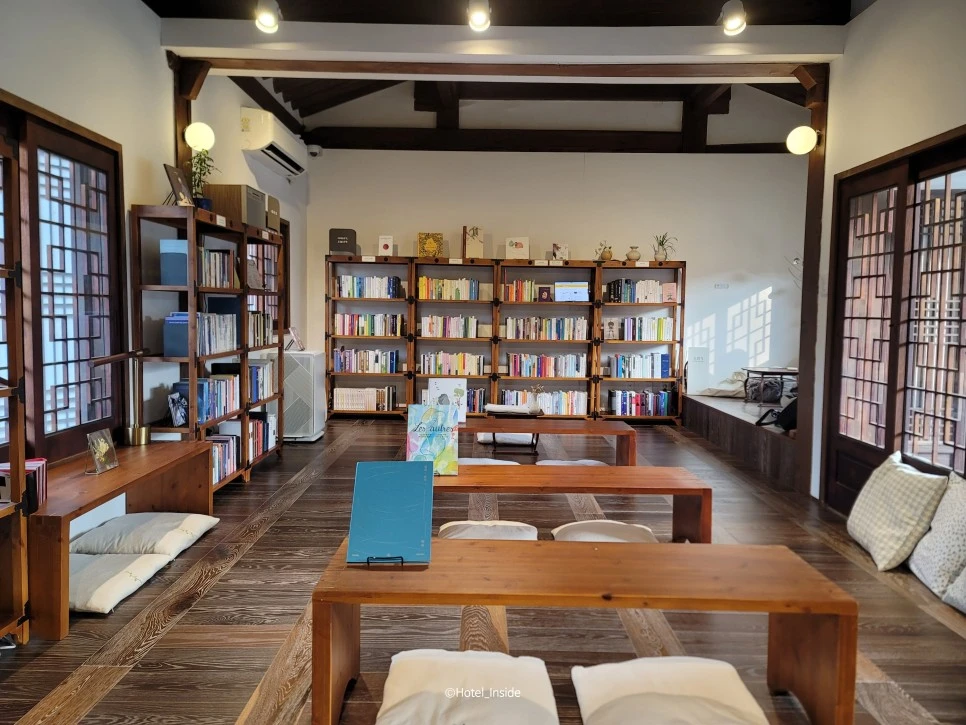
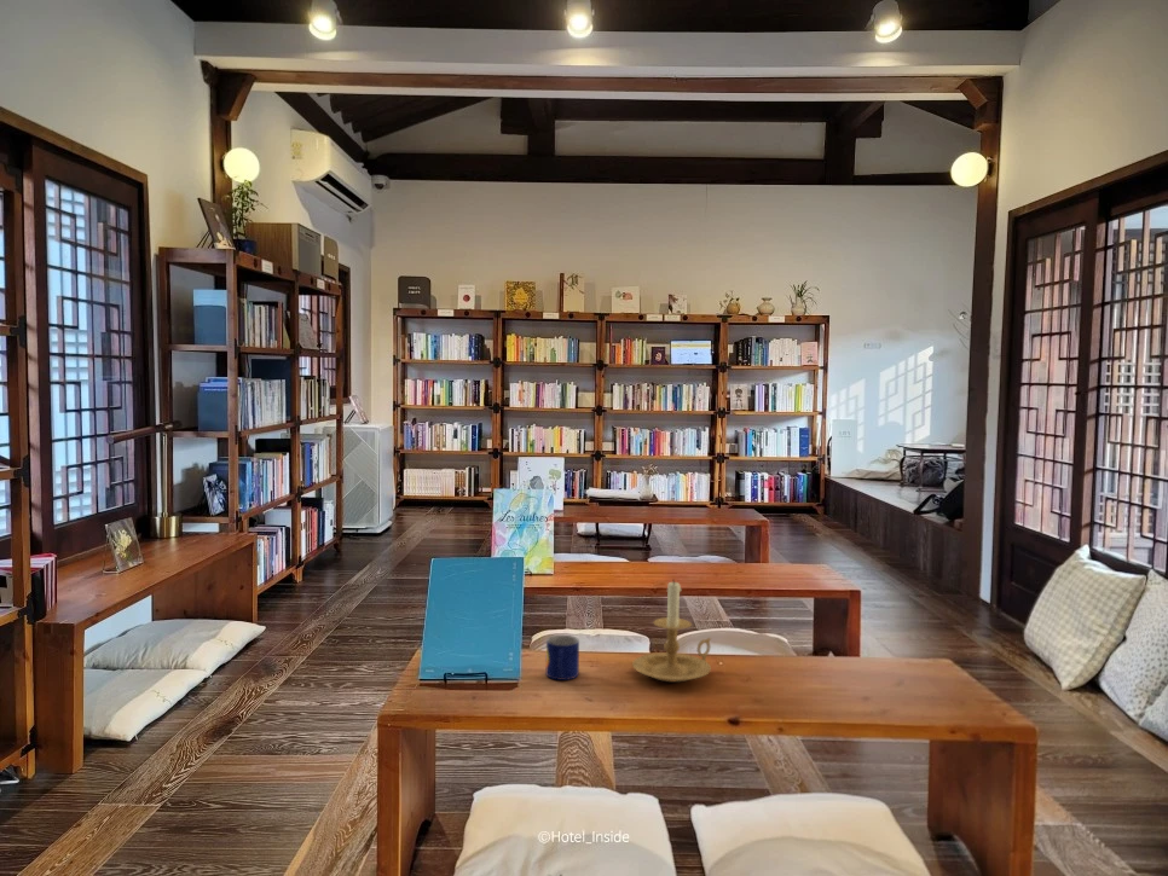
+ candle holder (672, 627)
+ mug (561, 659)
